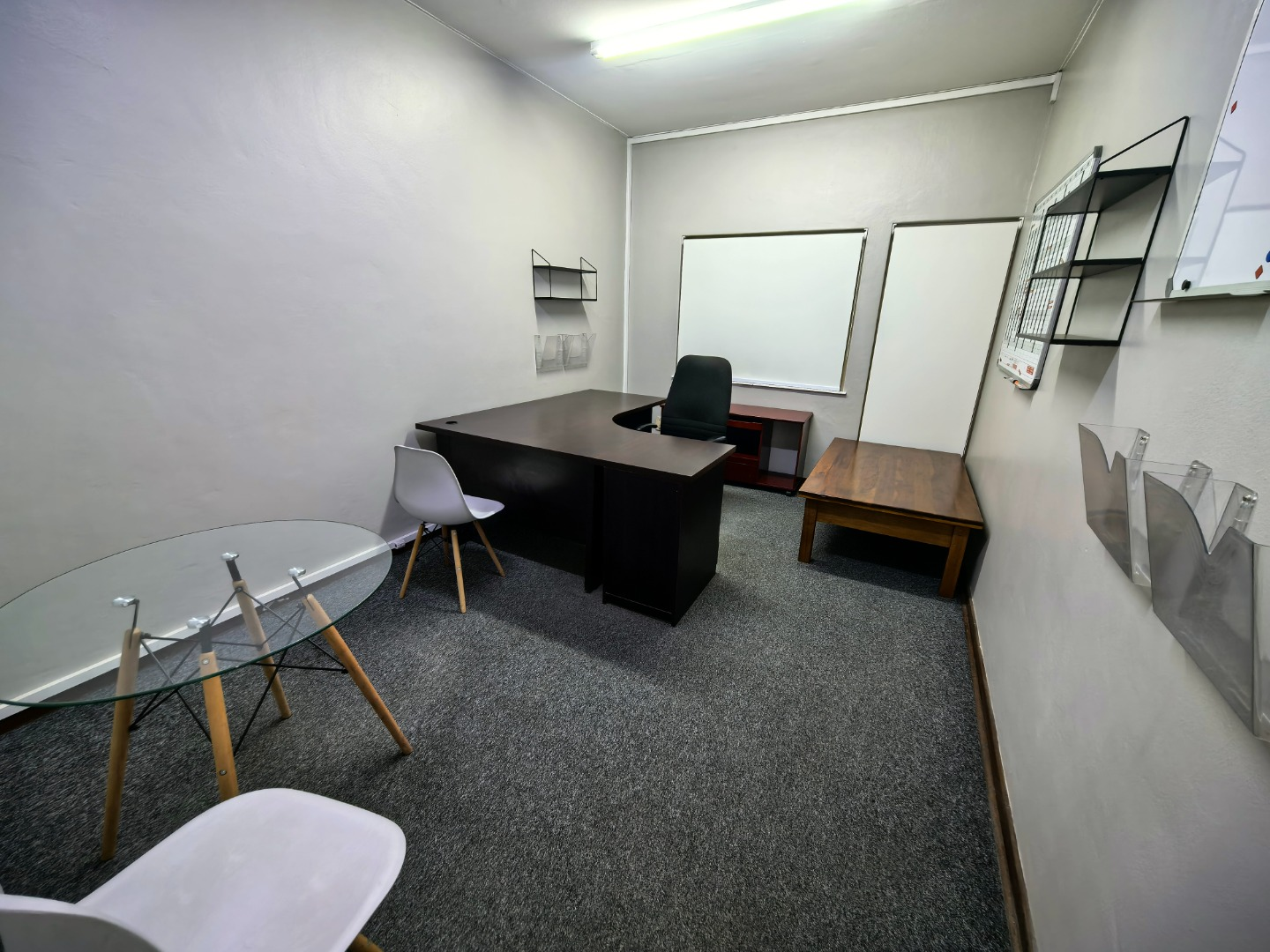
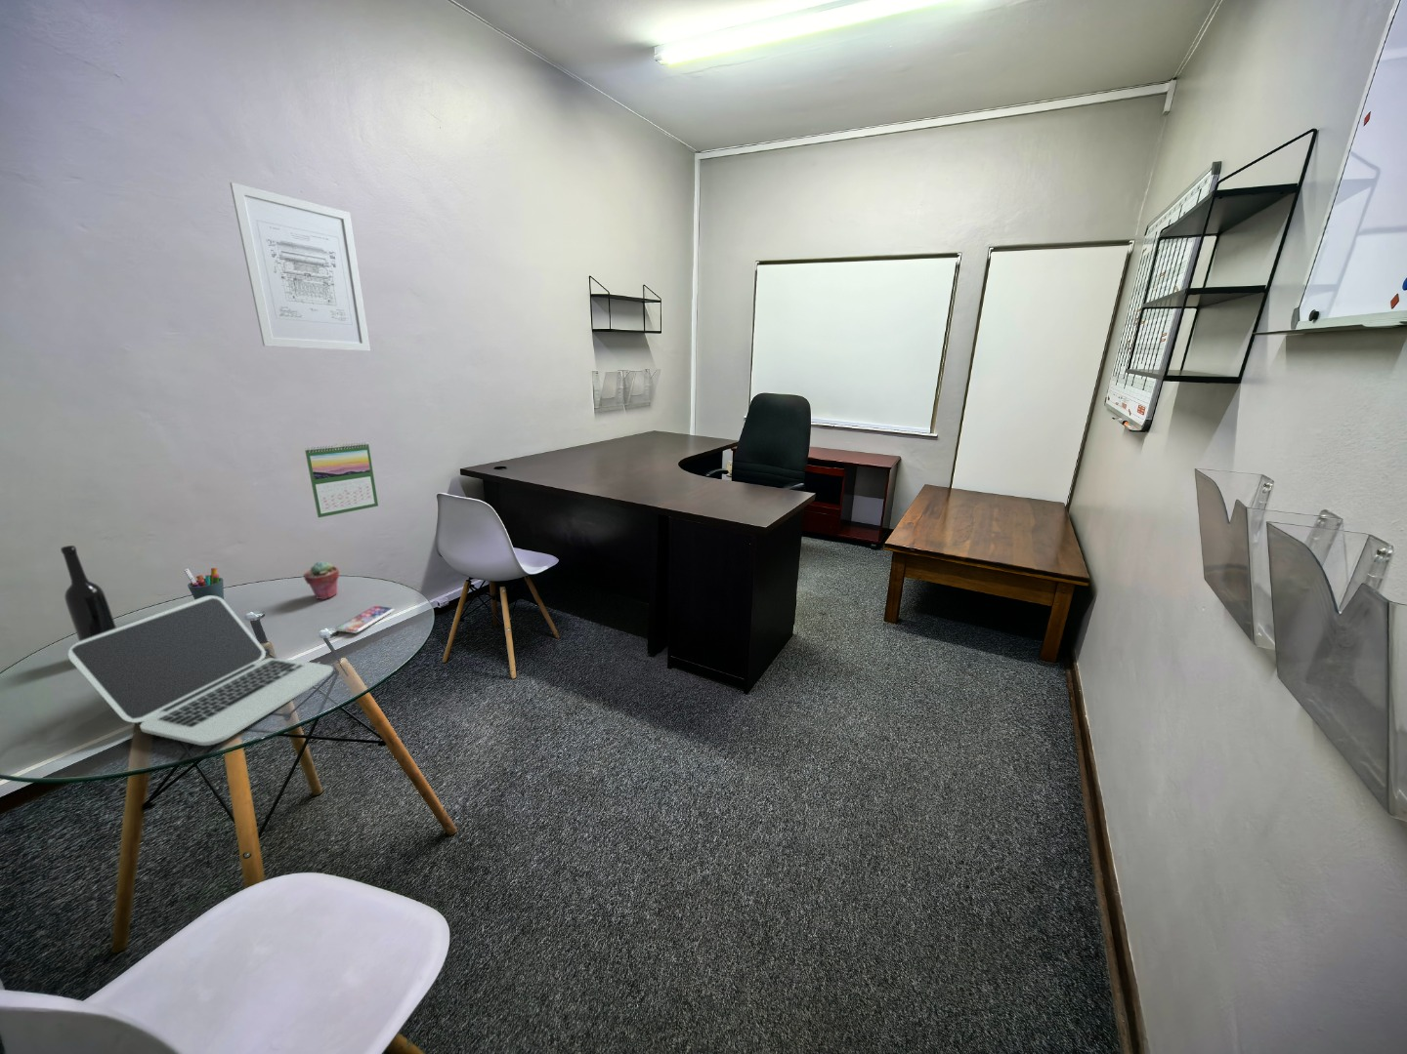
+ laptop (214, 661)
+ calendar (343, 478)
+ smartphone (366, 619)
+ potted succulent (322, 578)
+ wall art (308, 276)
+ bottle (86, 602)
+ pen holder (207, 588)
